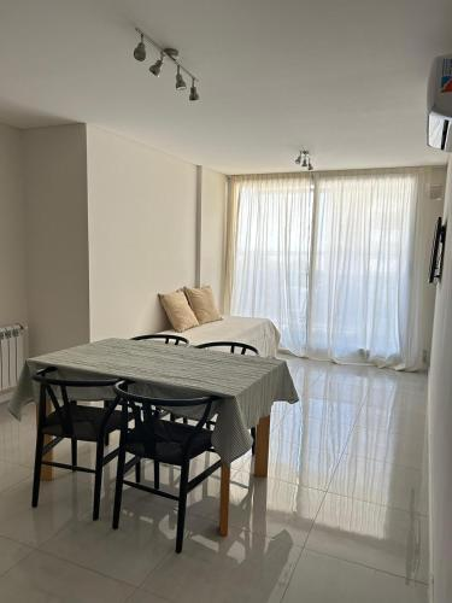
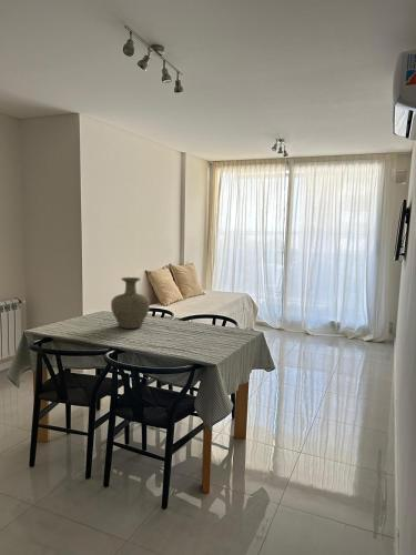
+ vase (130, 302)
